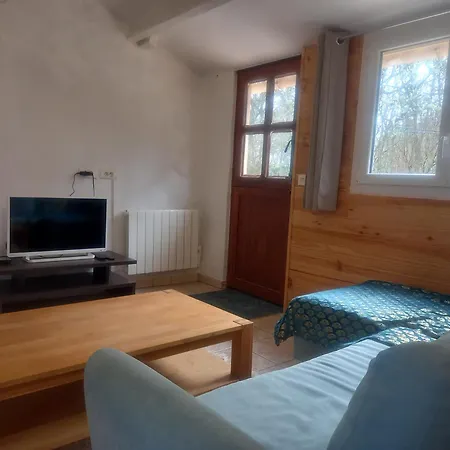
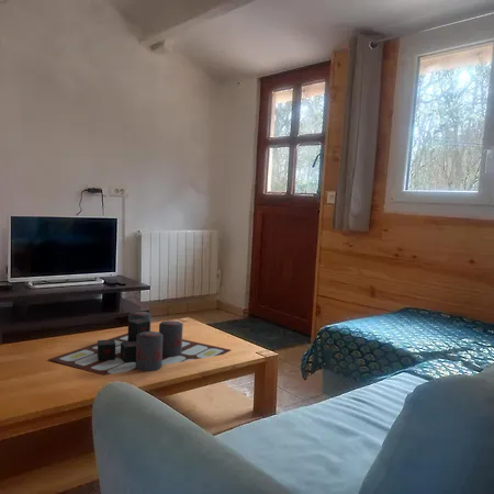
+ board game (145, 339)
